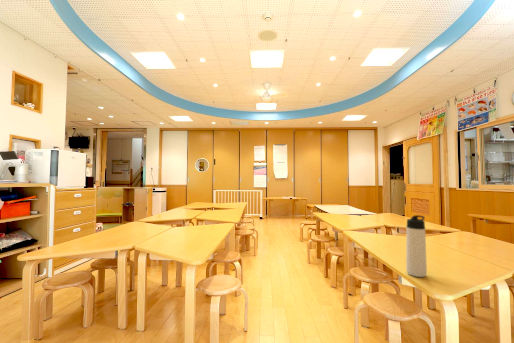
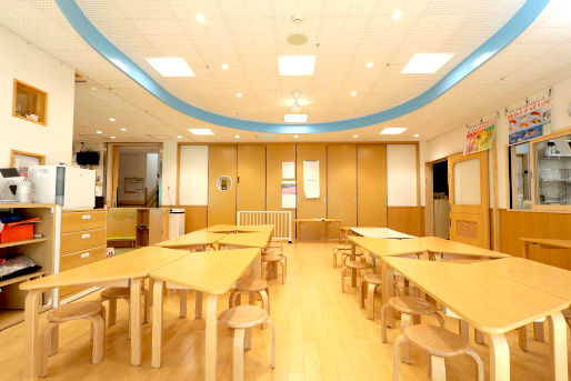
- thermos bottle (417, 244)
